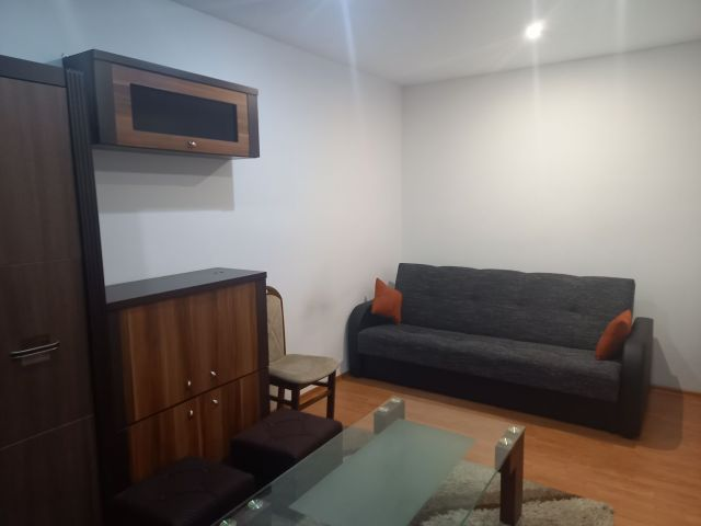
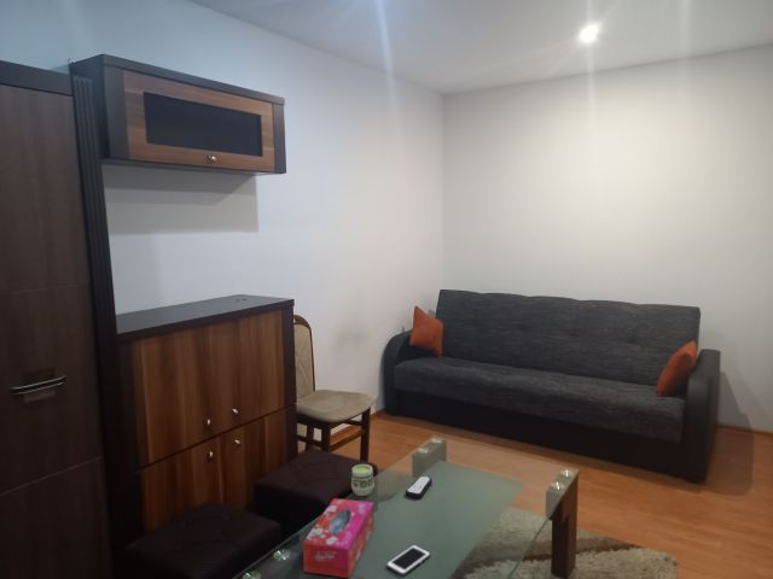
+ remote control (419, 486)
+ cup (362, 480)
+ cell phone (408, 560)
+ tissue box (341, 534)
